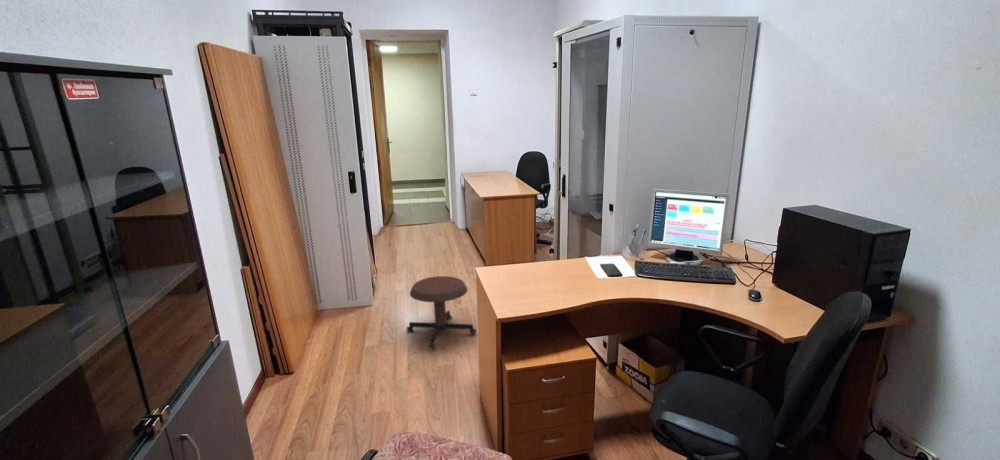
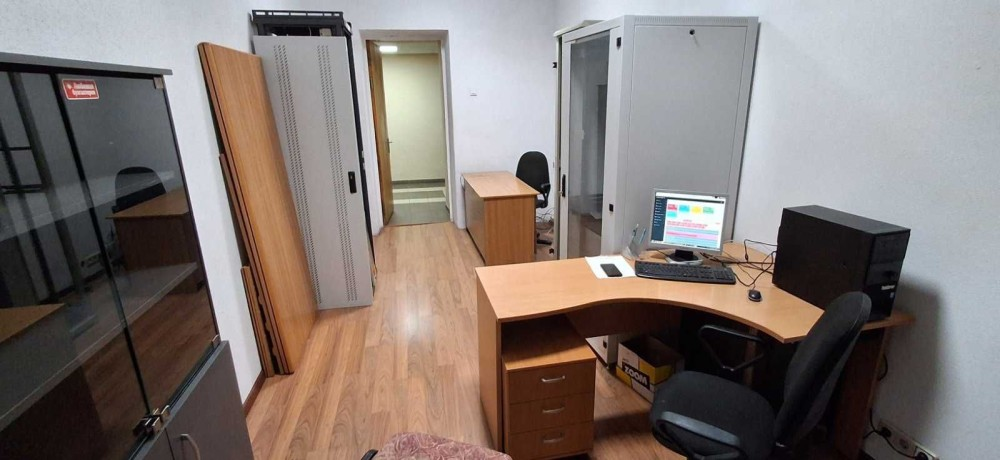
- stool (440, 309)
